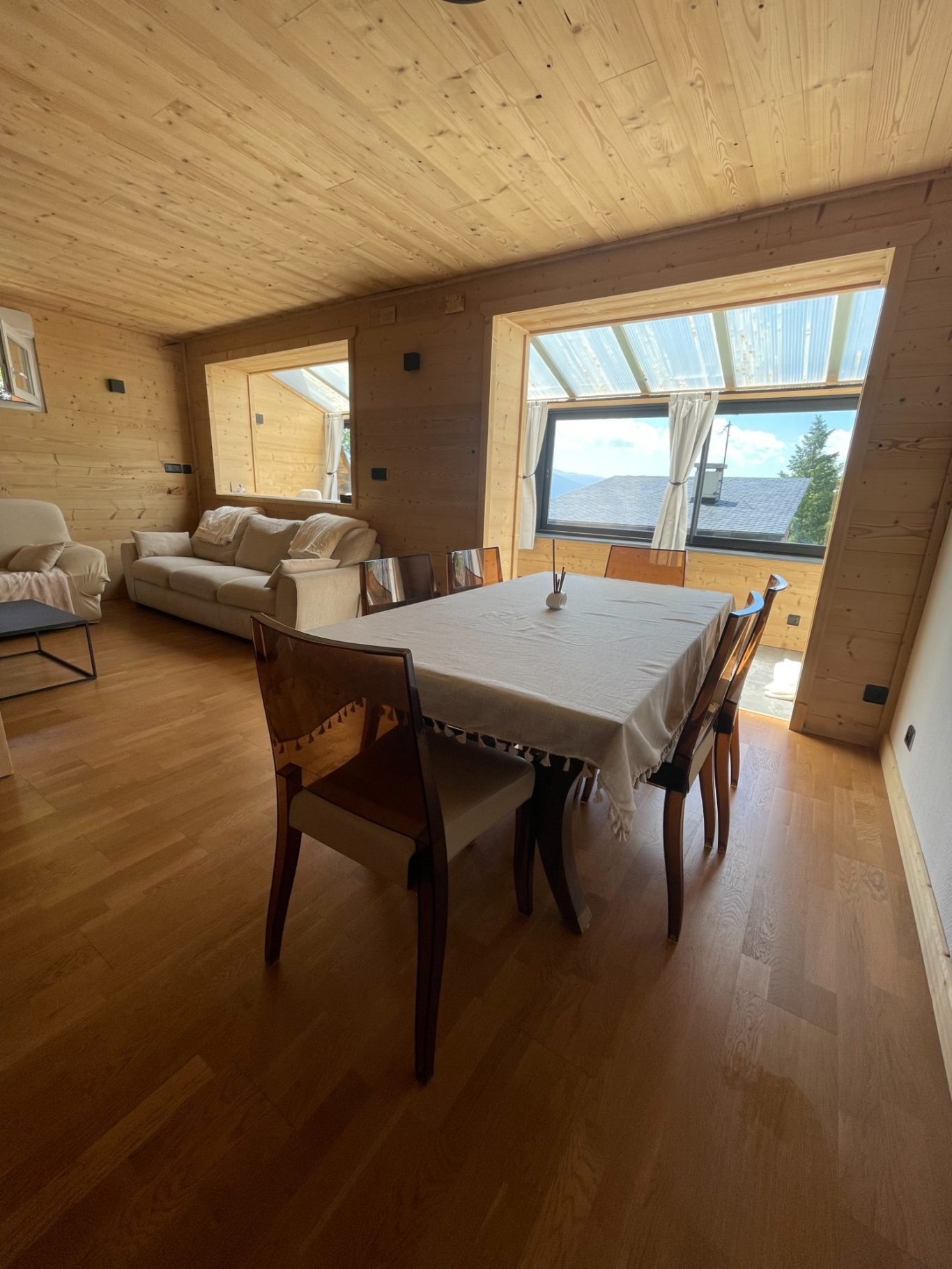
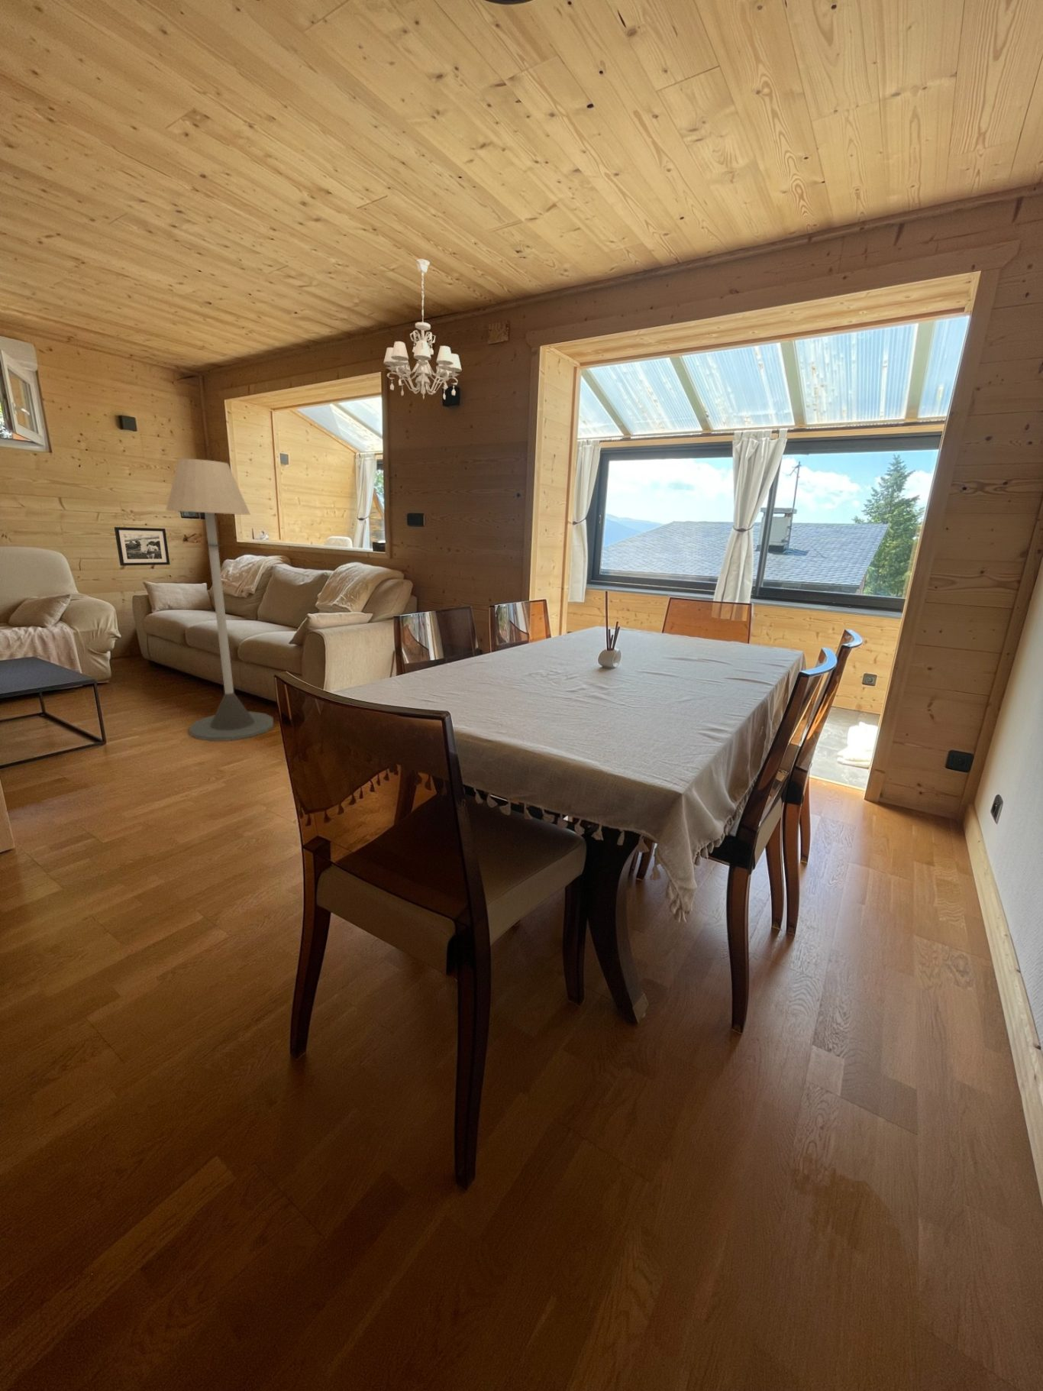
+ picture frame (142, 546)
+ chandelier (422, 329)
+ floor lamp (219, 604)
